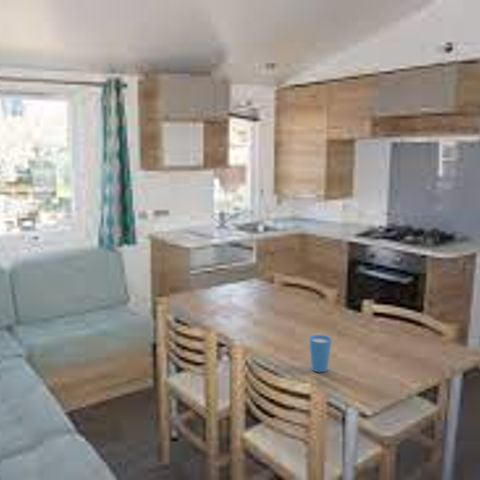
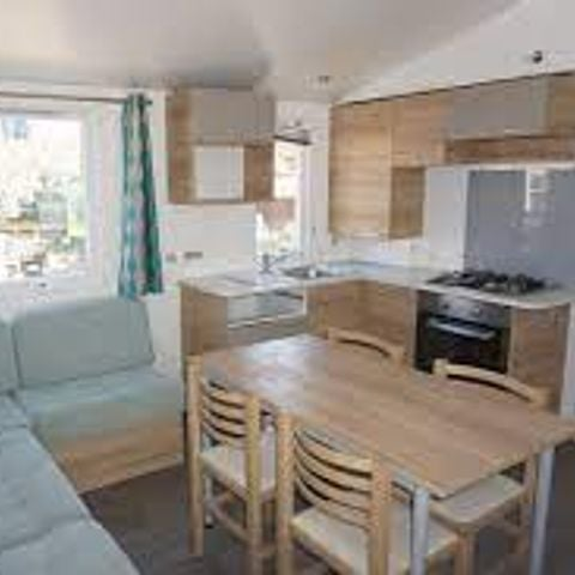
- cup (320, 354)
